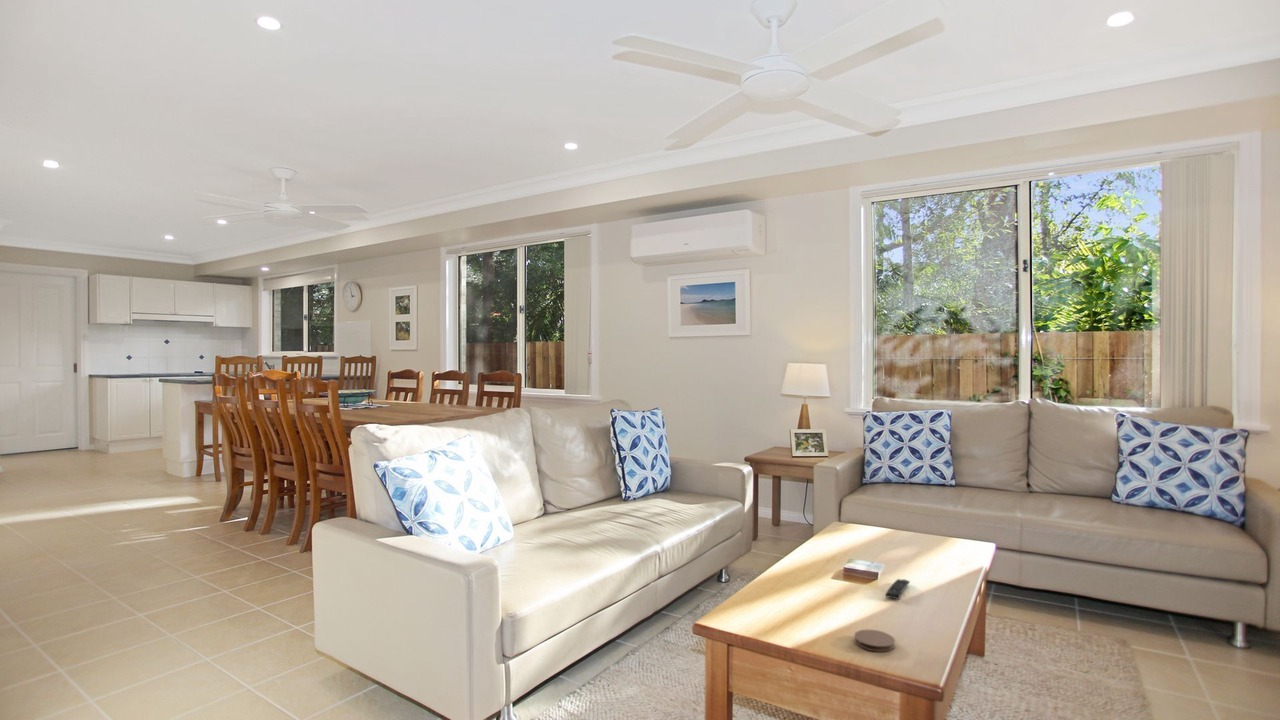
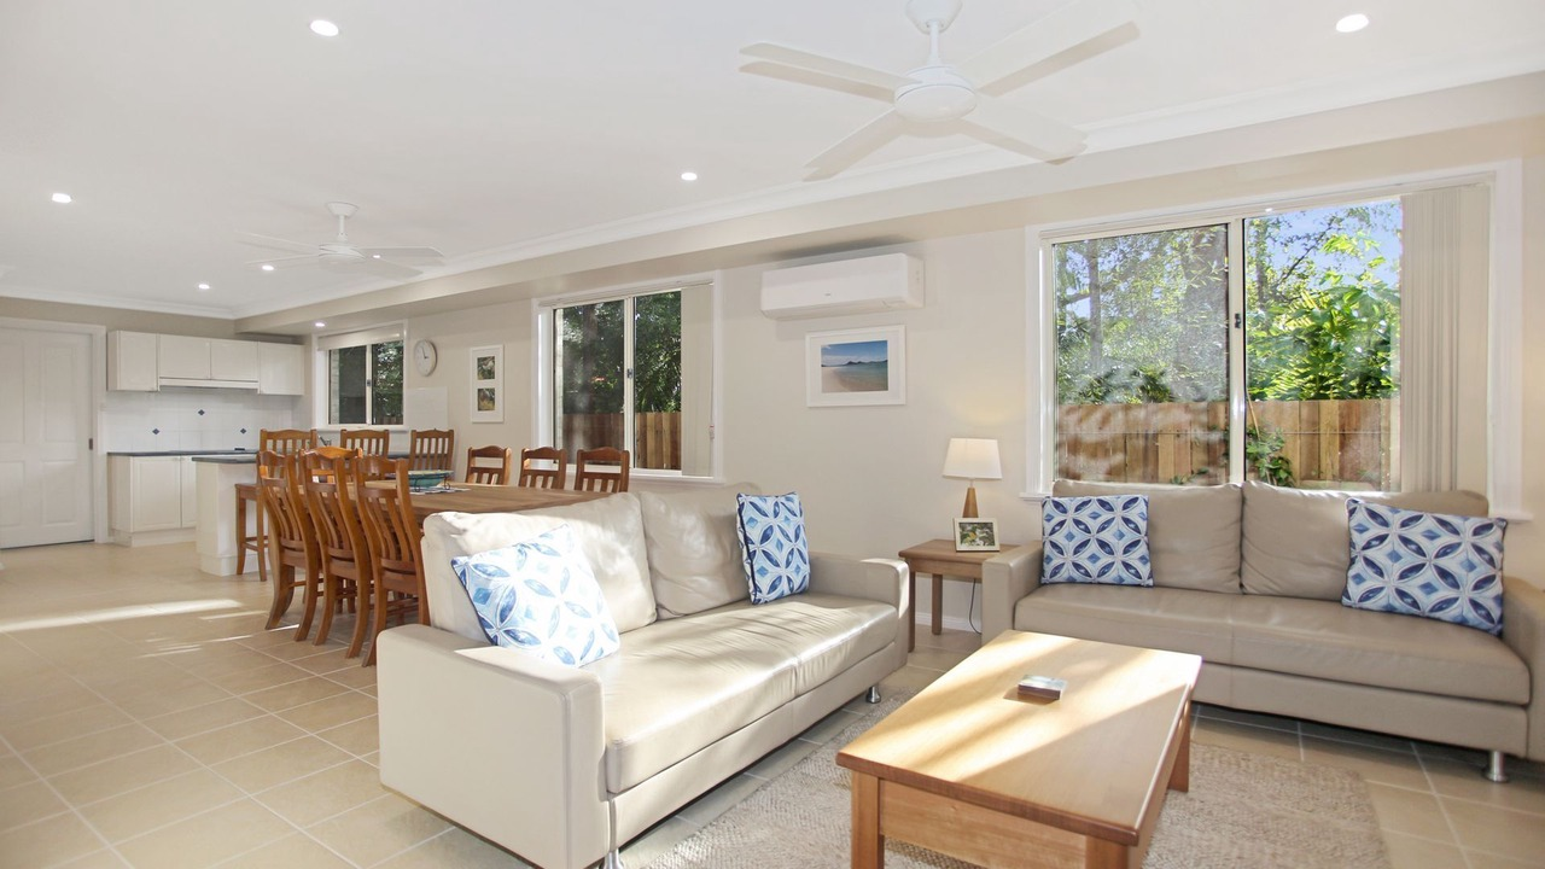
- remote control (898, 587)
- coaster (874, 640)
